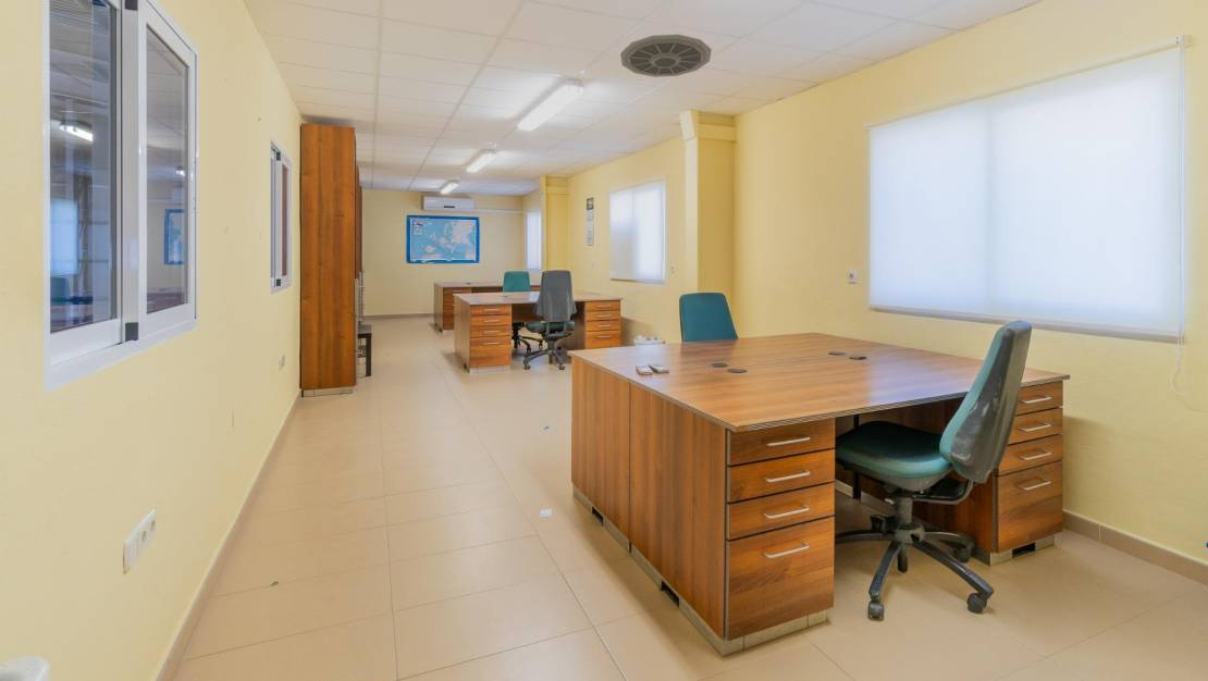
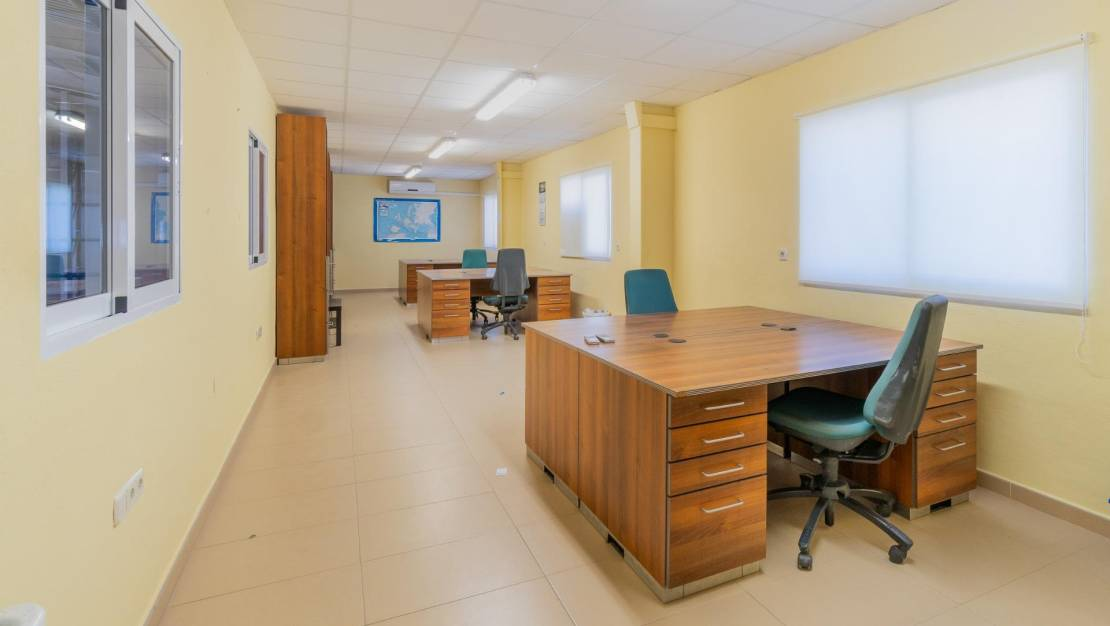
- ceiling vent (665, 59)
